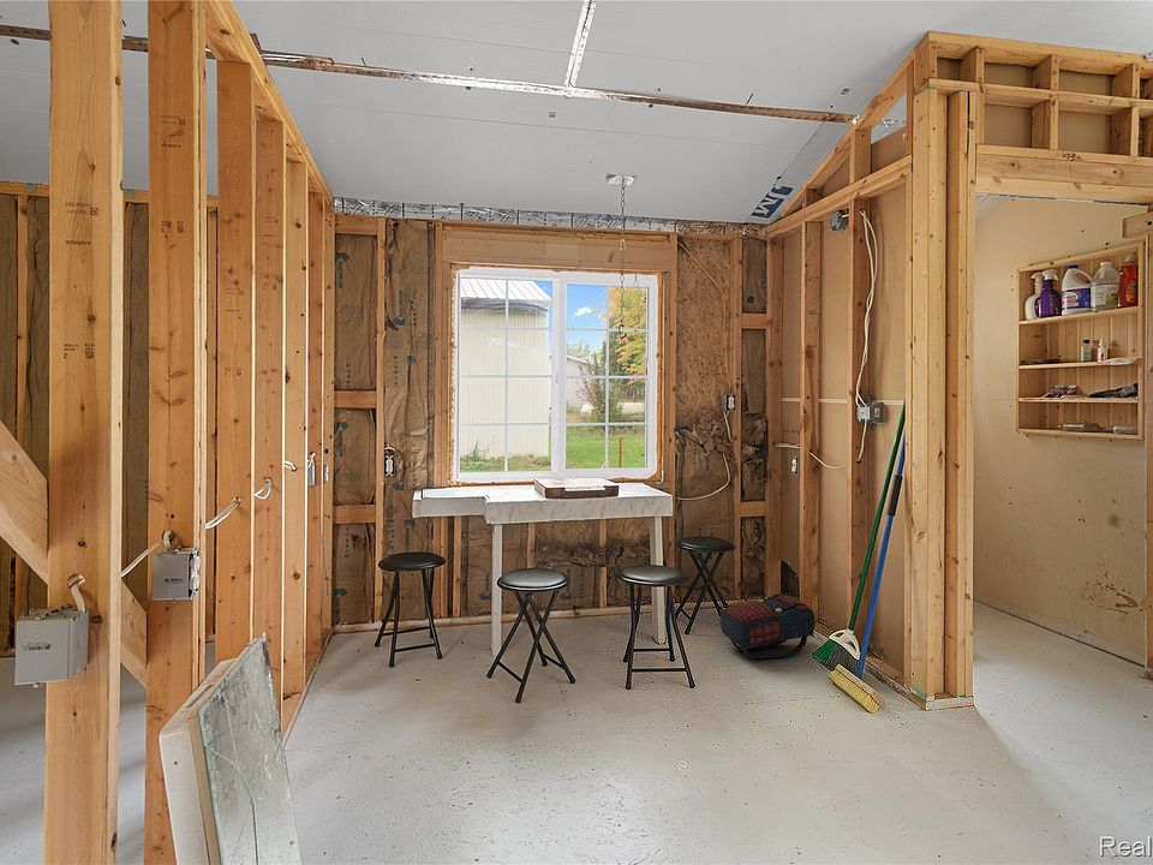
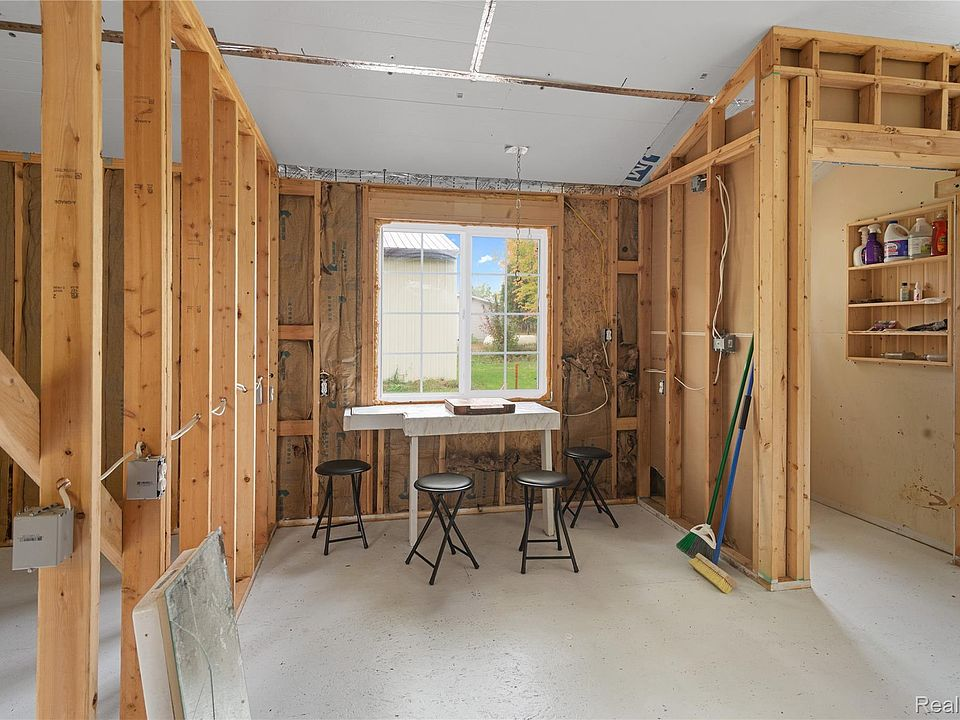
- satchel (764, 625)
